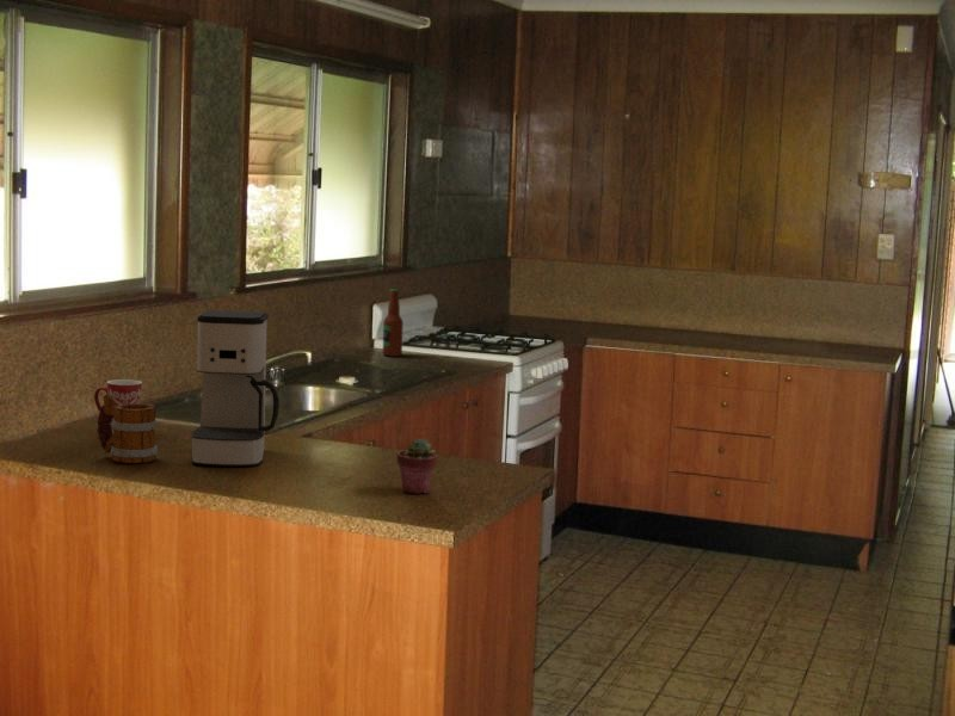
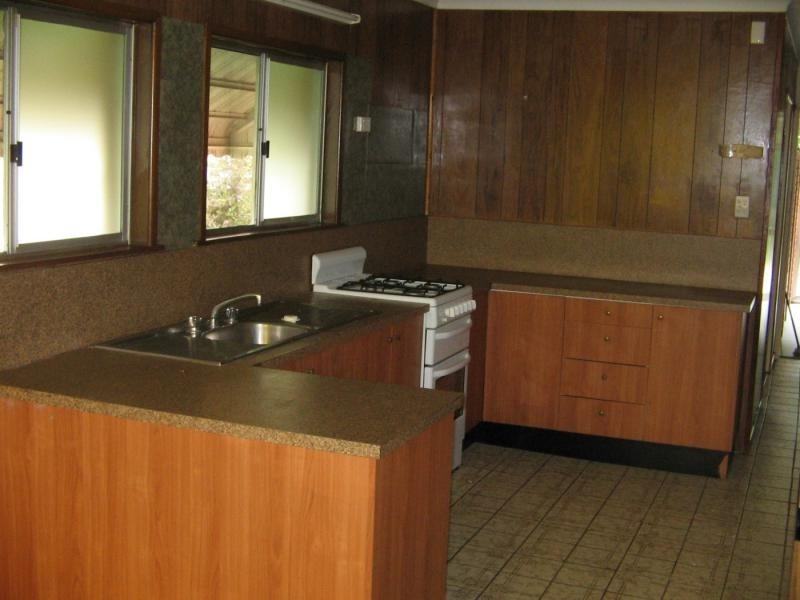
- mug (117, 405)
- coffee maker (236, 387)
- potted succulent (417, 464)
- bottle (393, 322)
- mug (125, 427)
